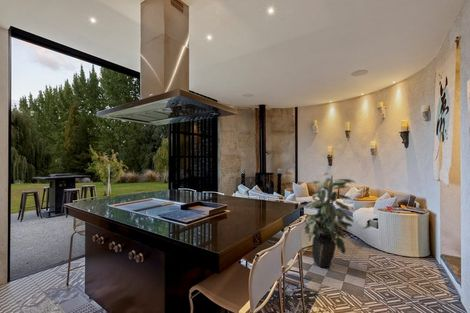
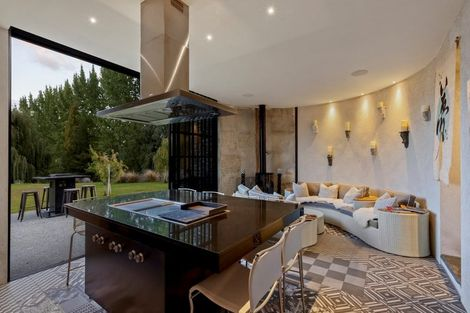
- indoor plant (327, 219)
